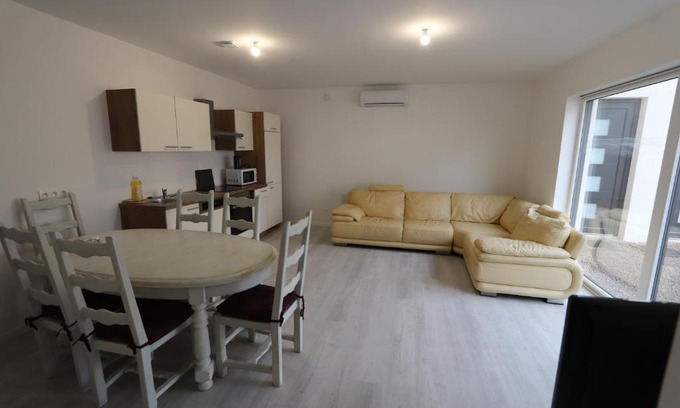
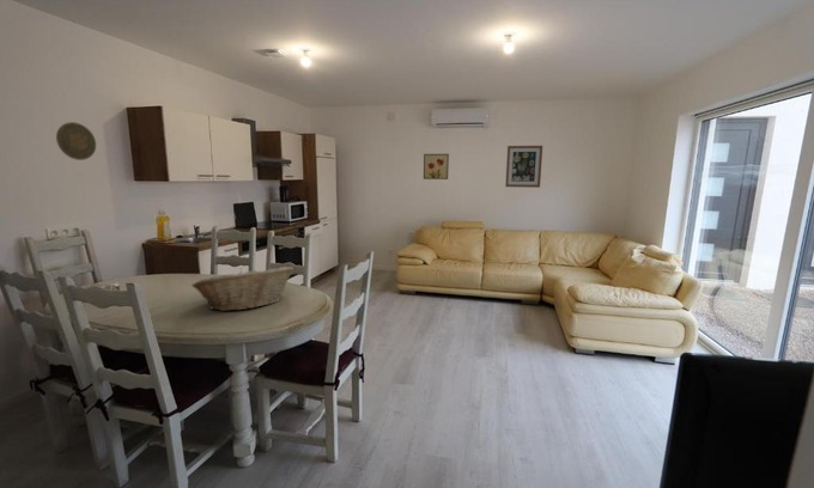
+ decorative plate (78, 141)
+ wall art (523, 166)
+ fruit basket (245, 283)
+ wall art (436, 166)
